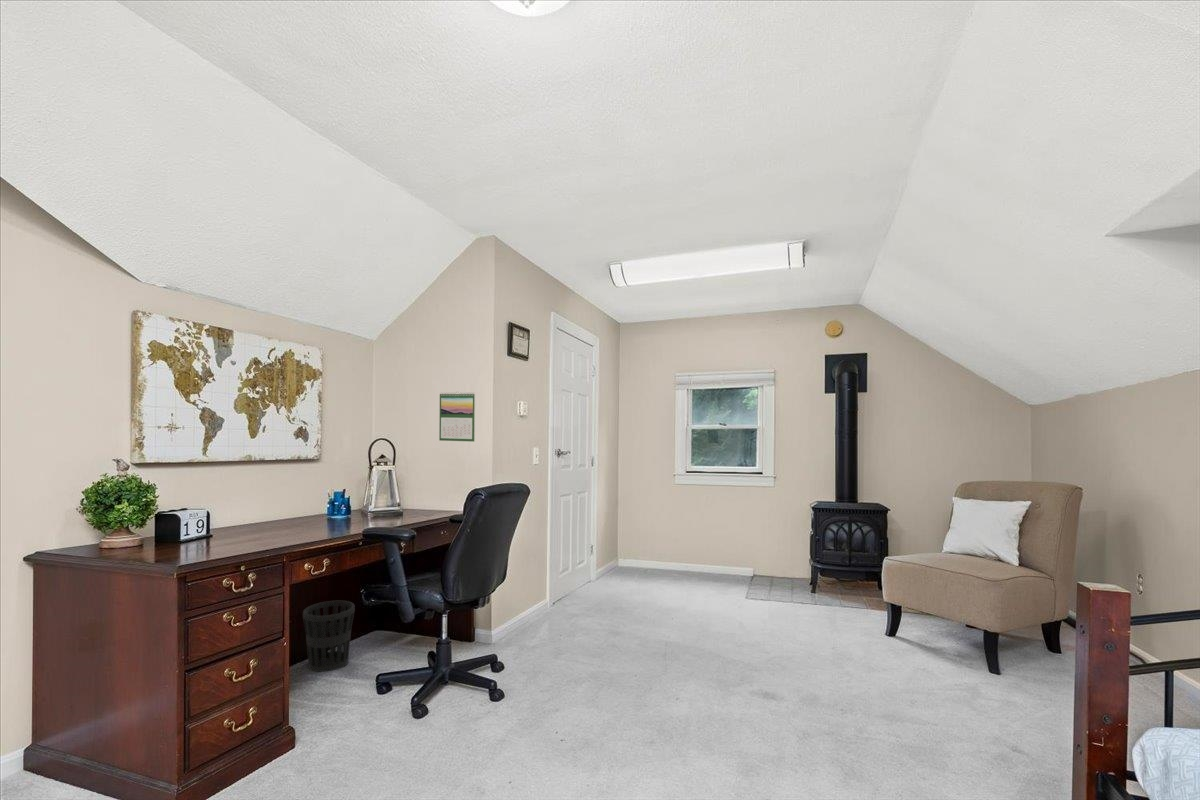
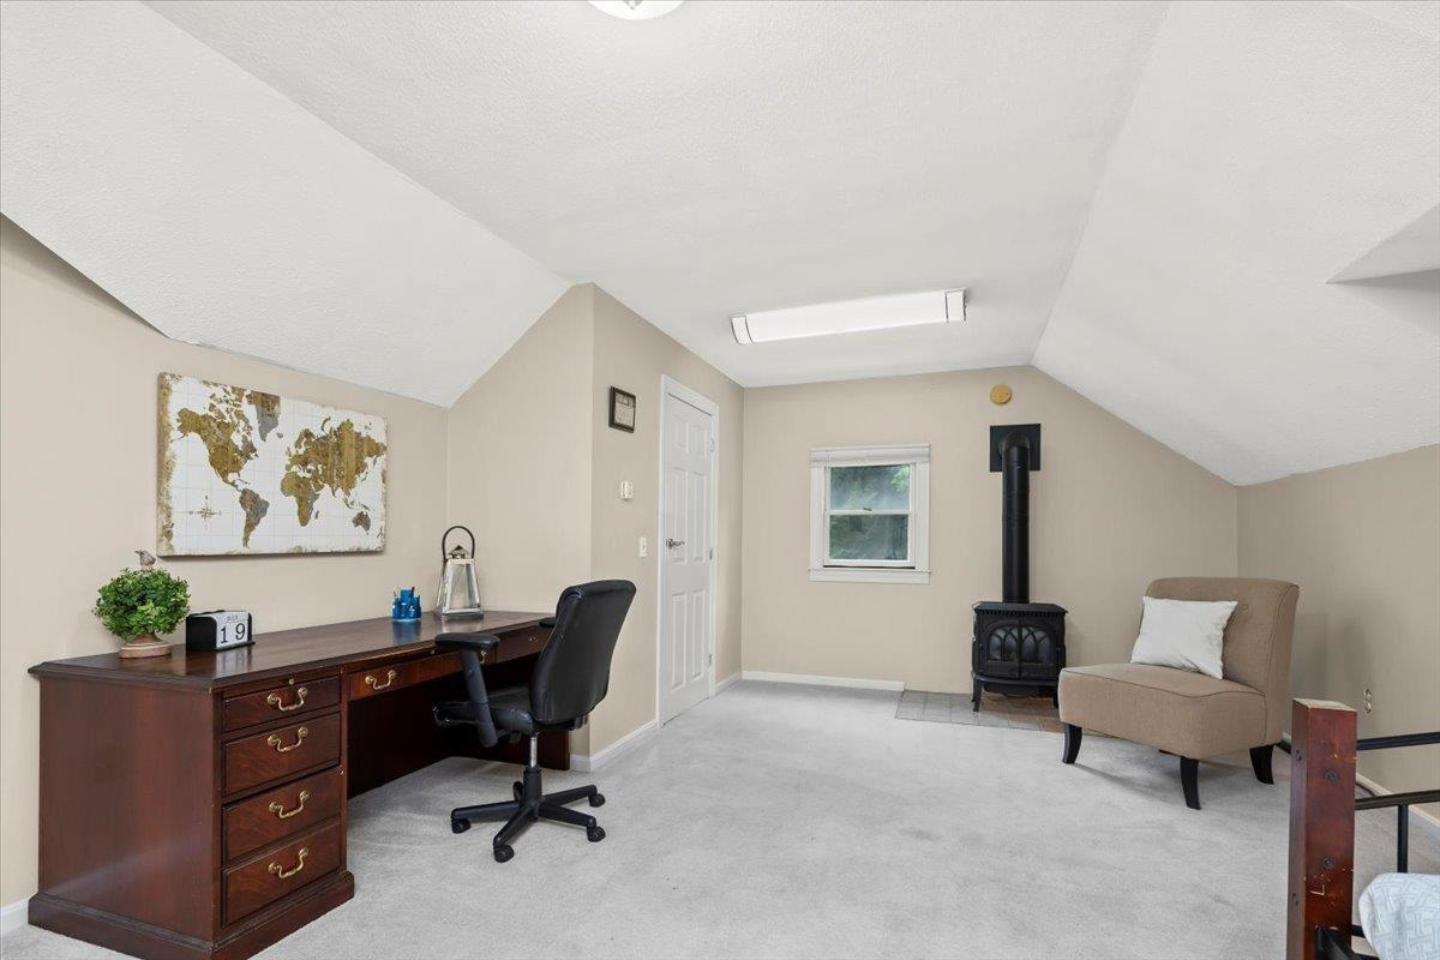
- calendar (457, 416)
- wastebasket (329, 637)
